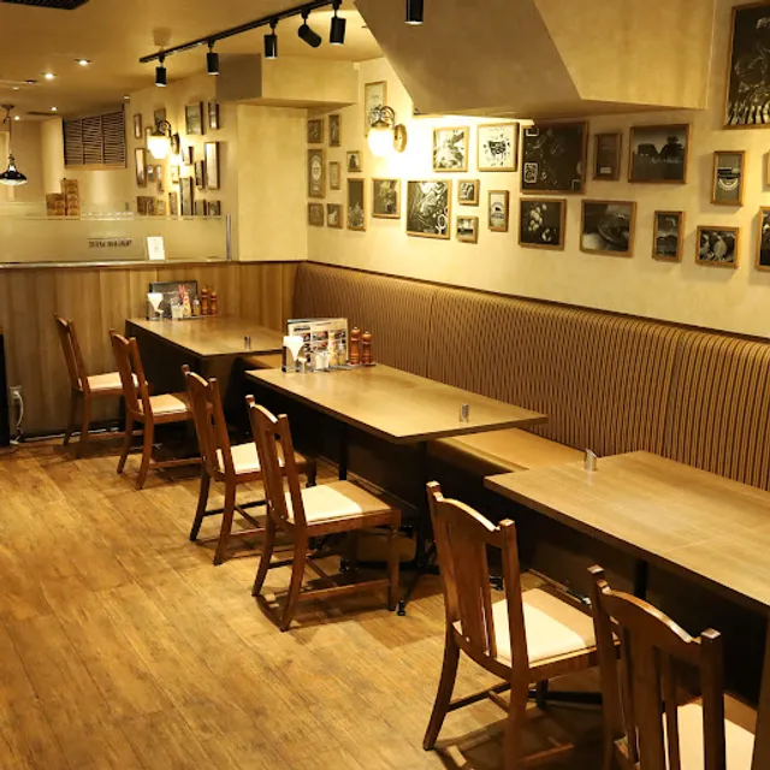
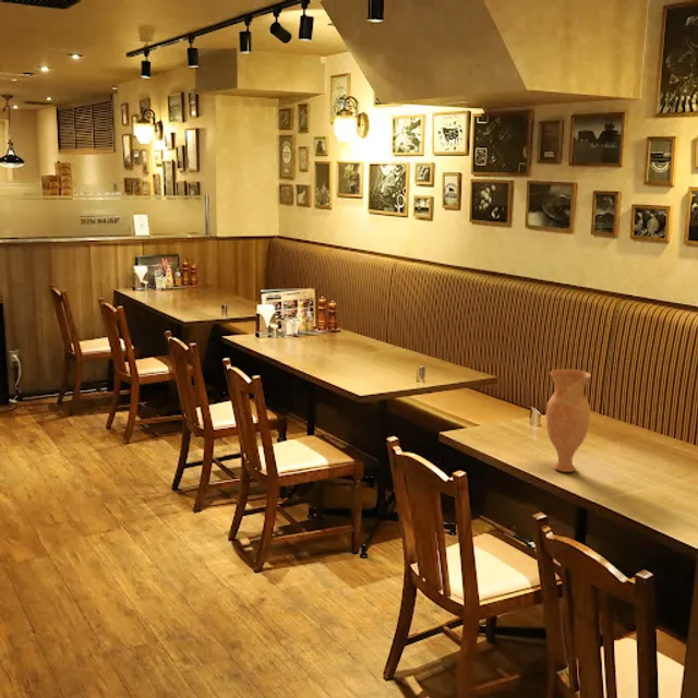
+ vase (567, 421)
